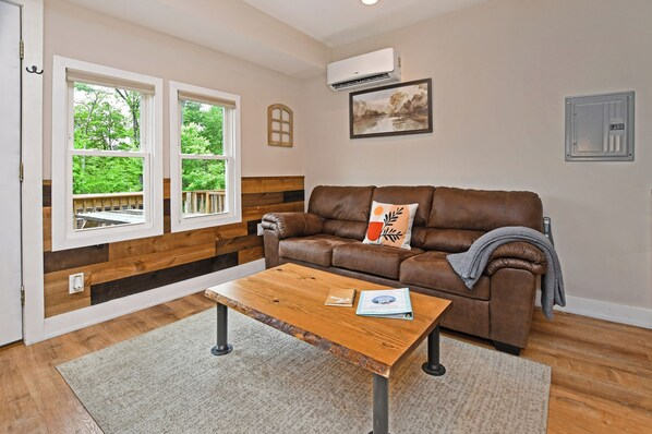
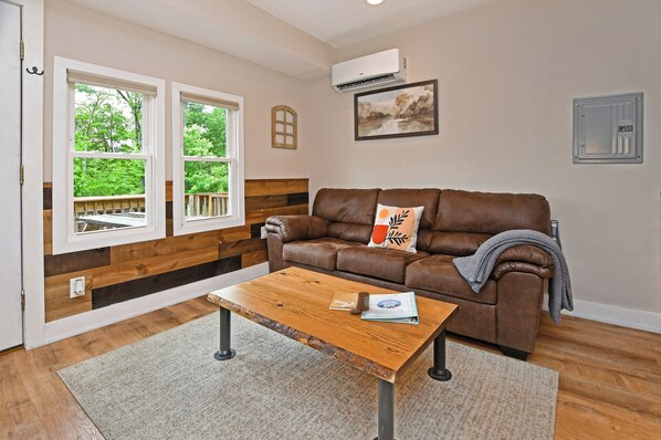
+ candle (359, 302)
